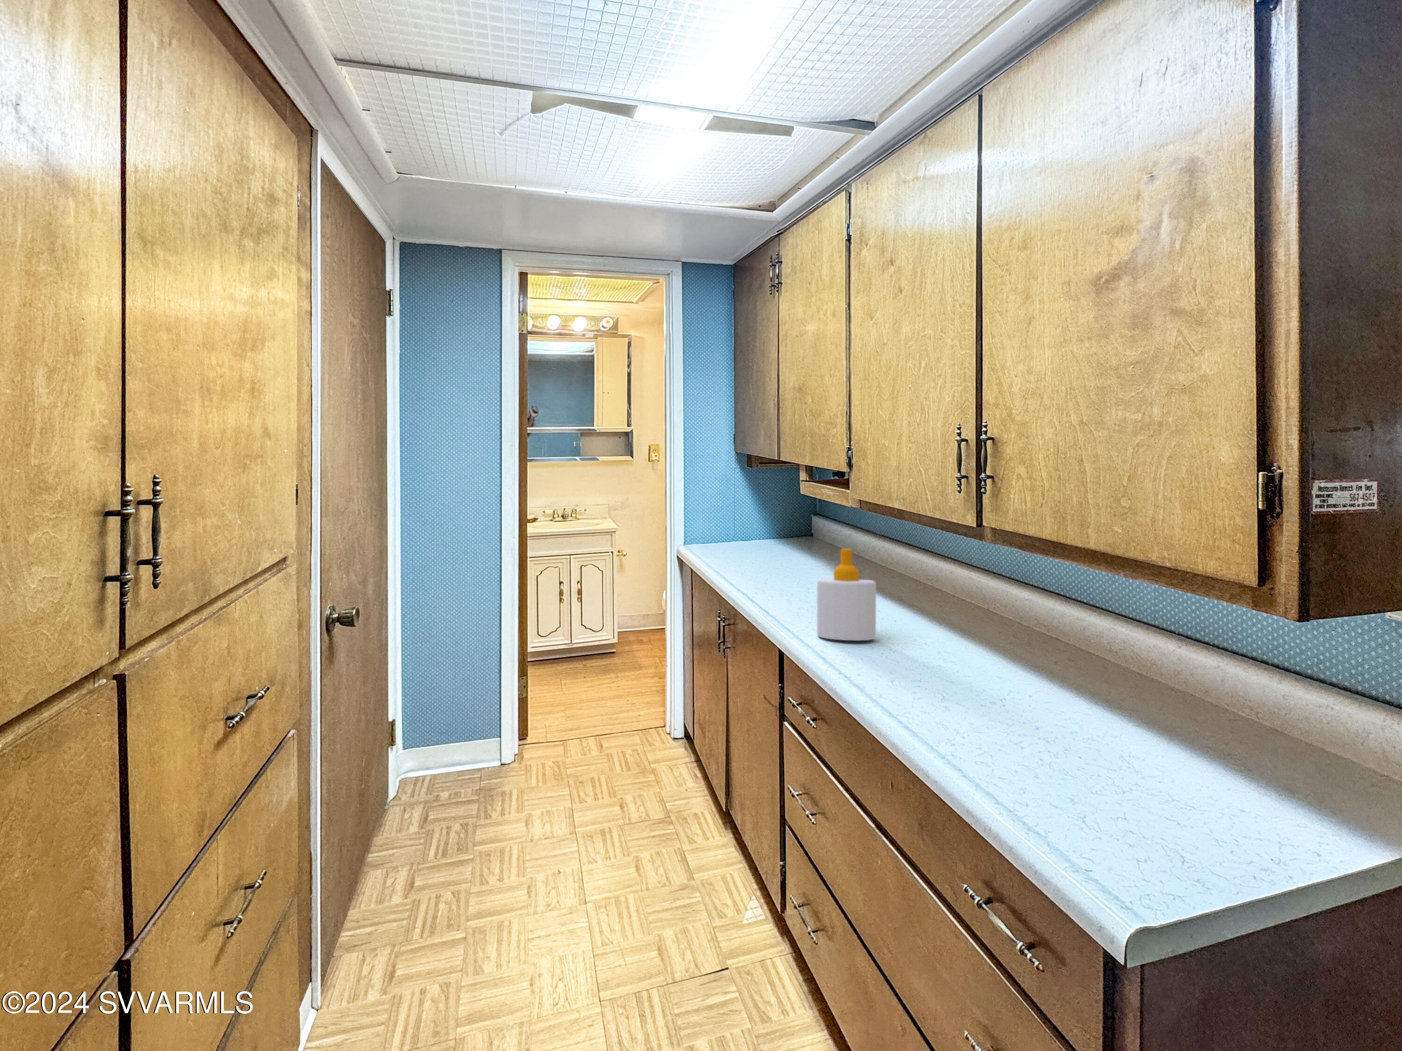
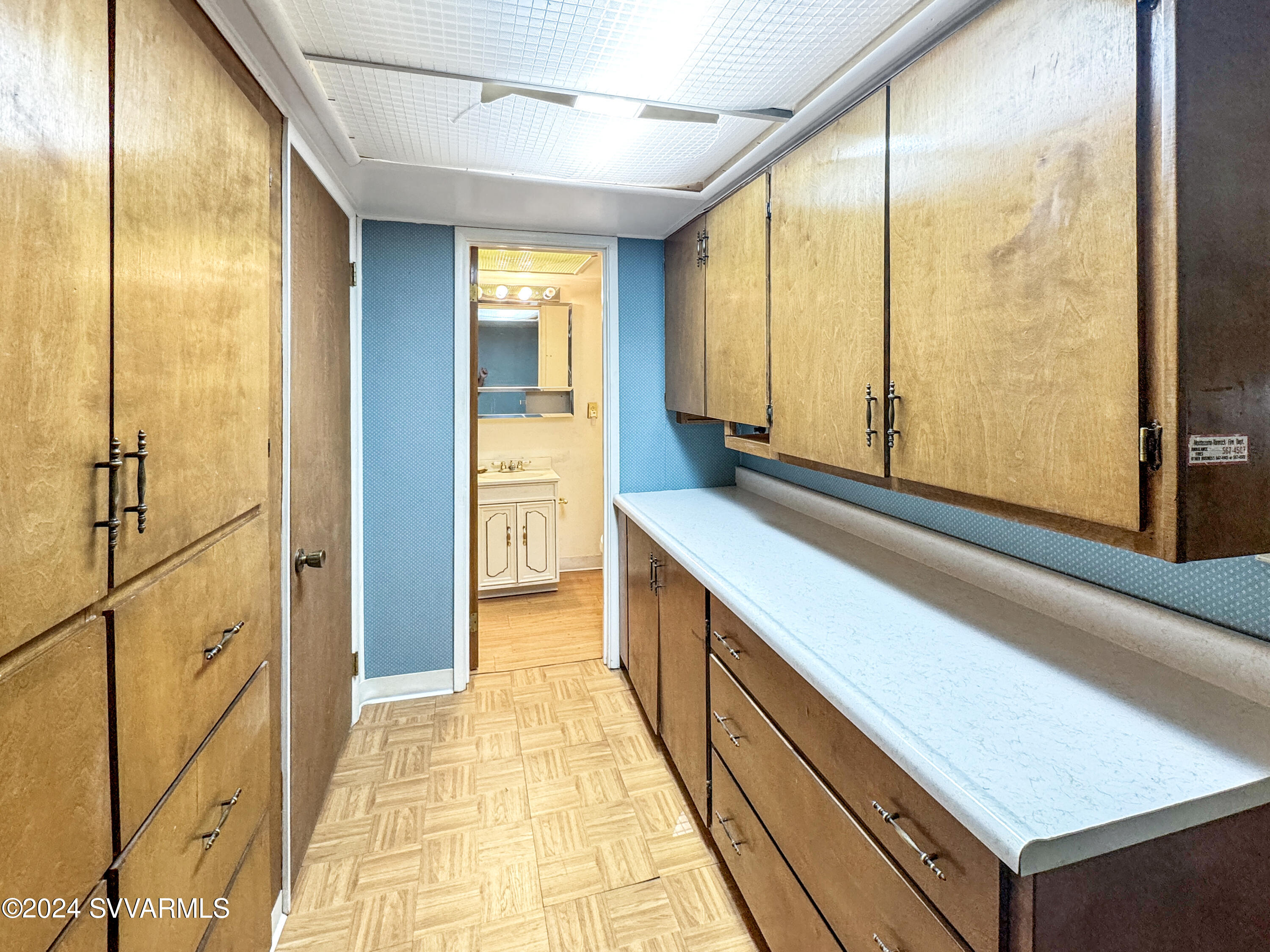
- soap bottle (846, 593)
